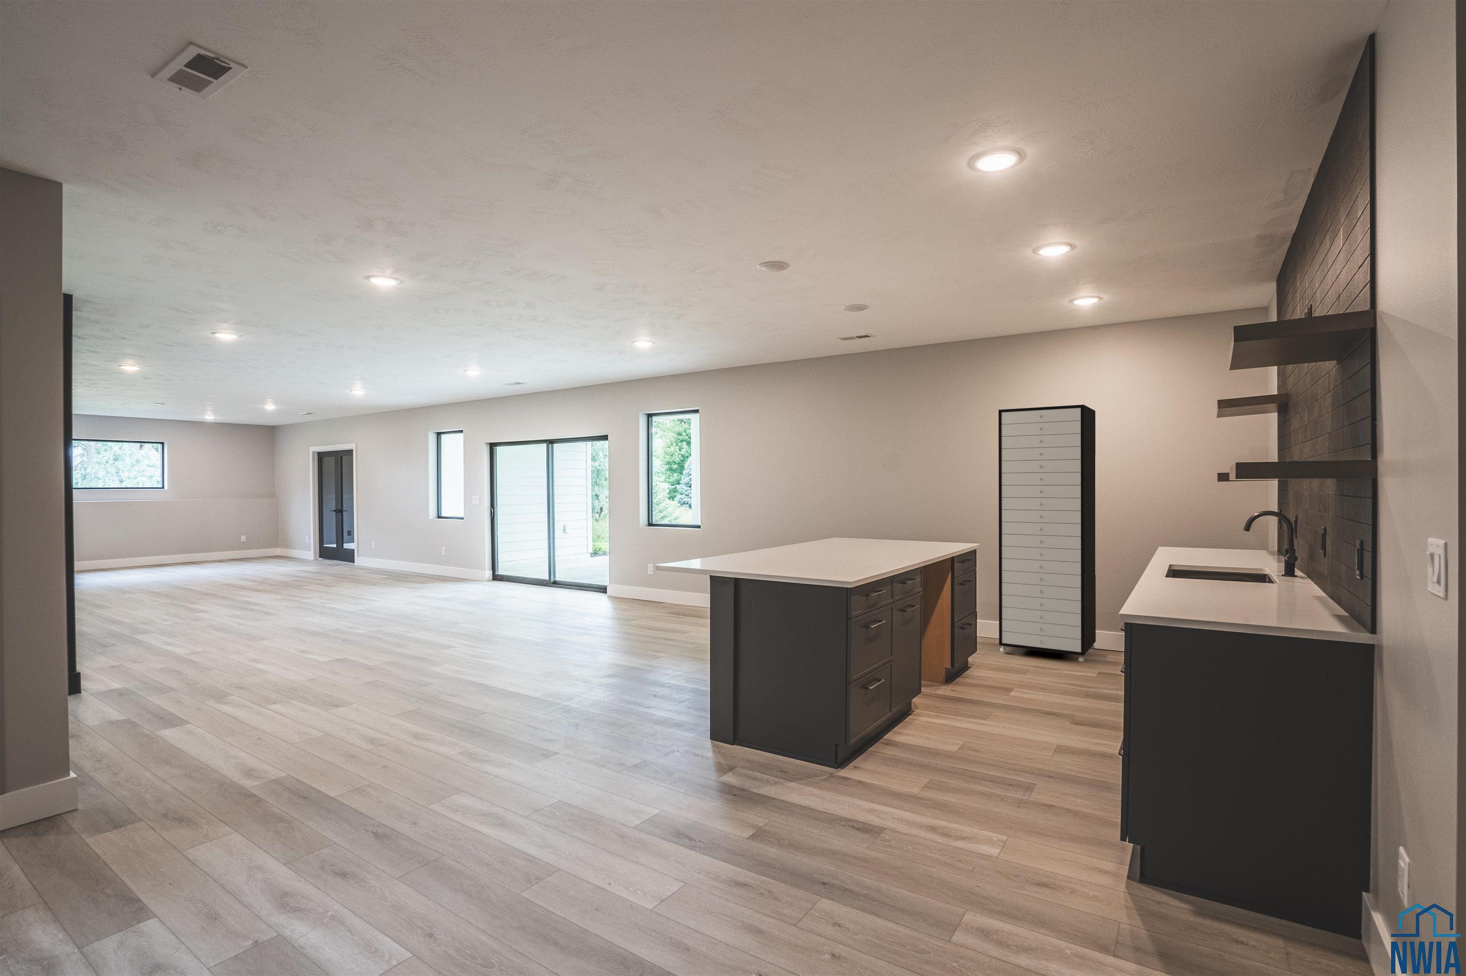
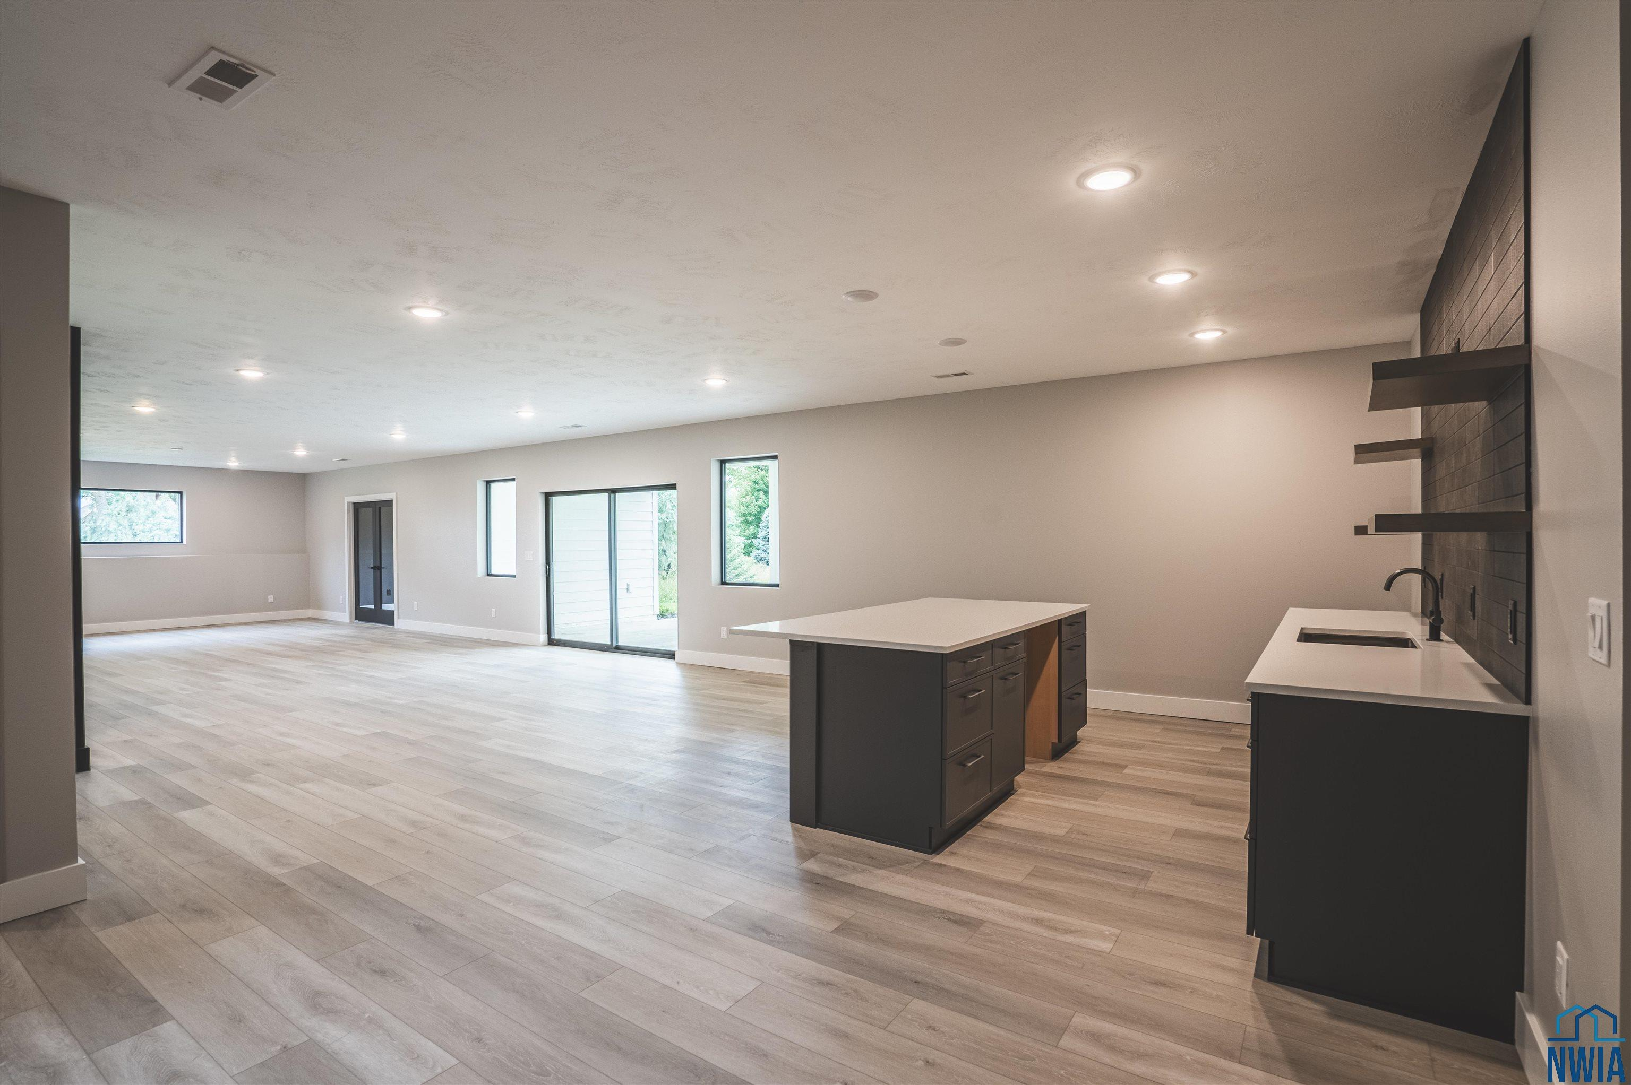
- storage cabinet (1048, 530)
